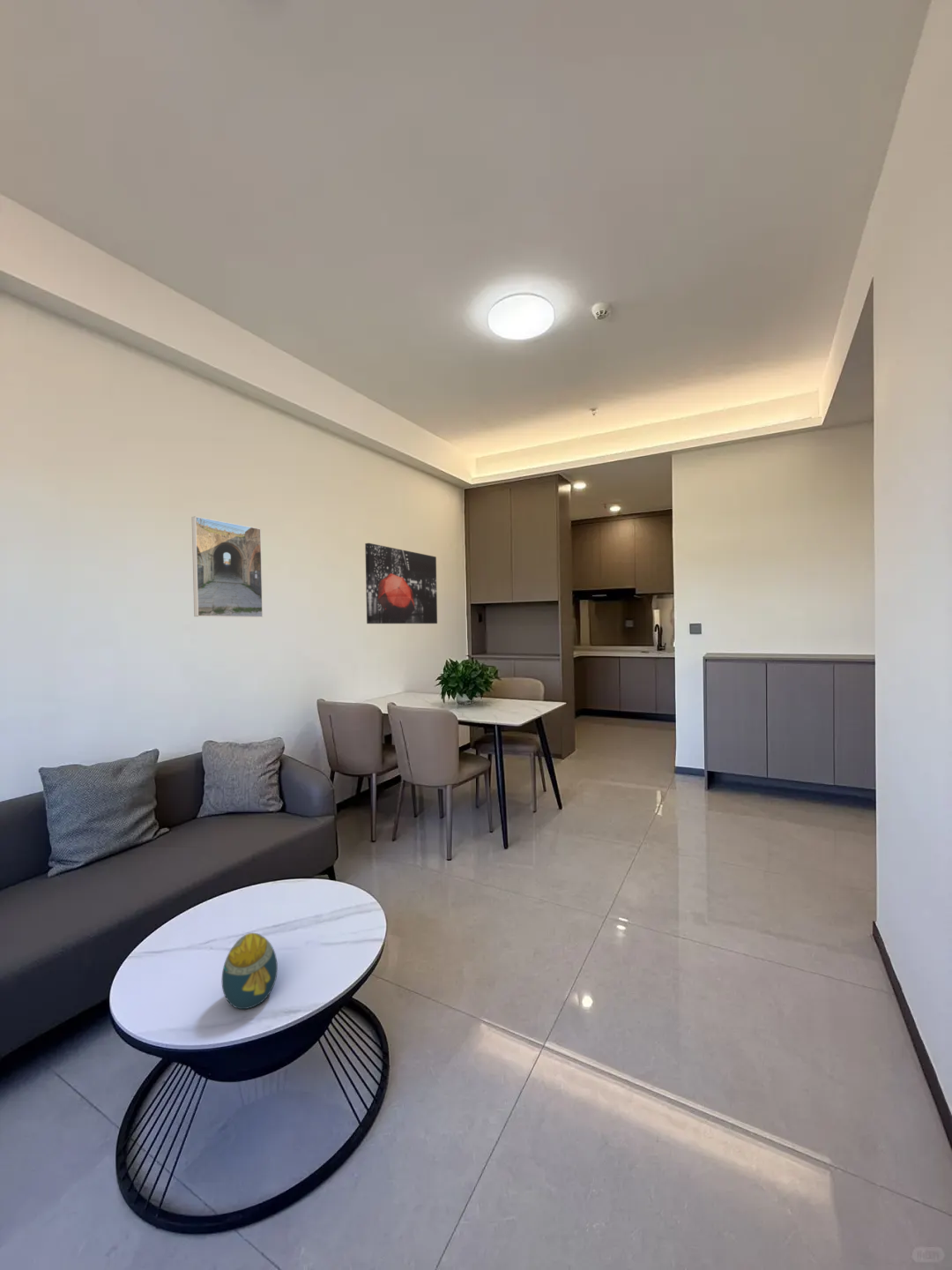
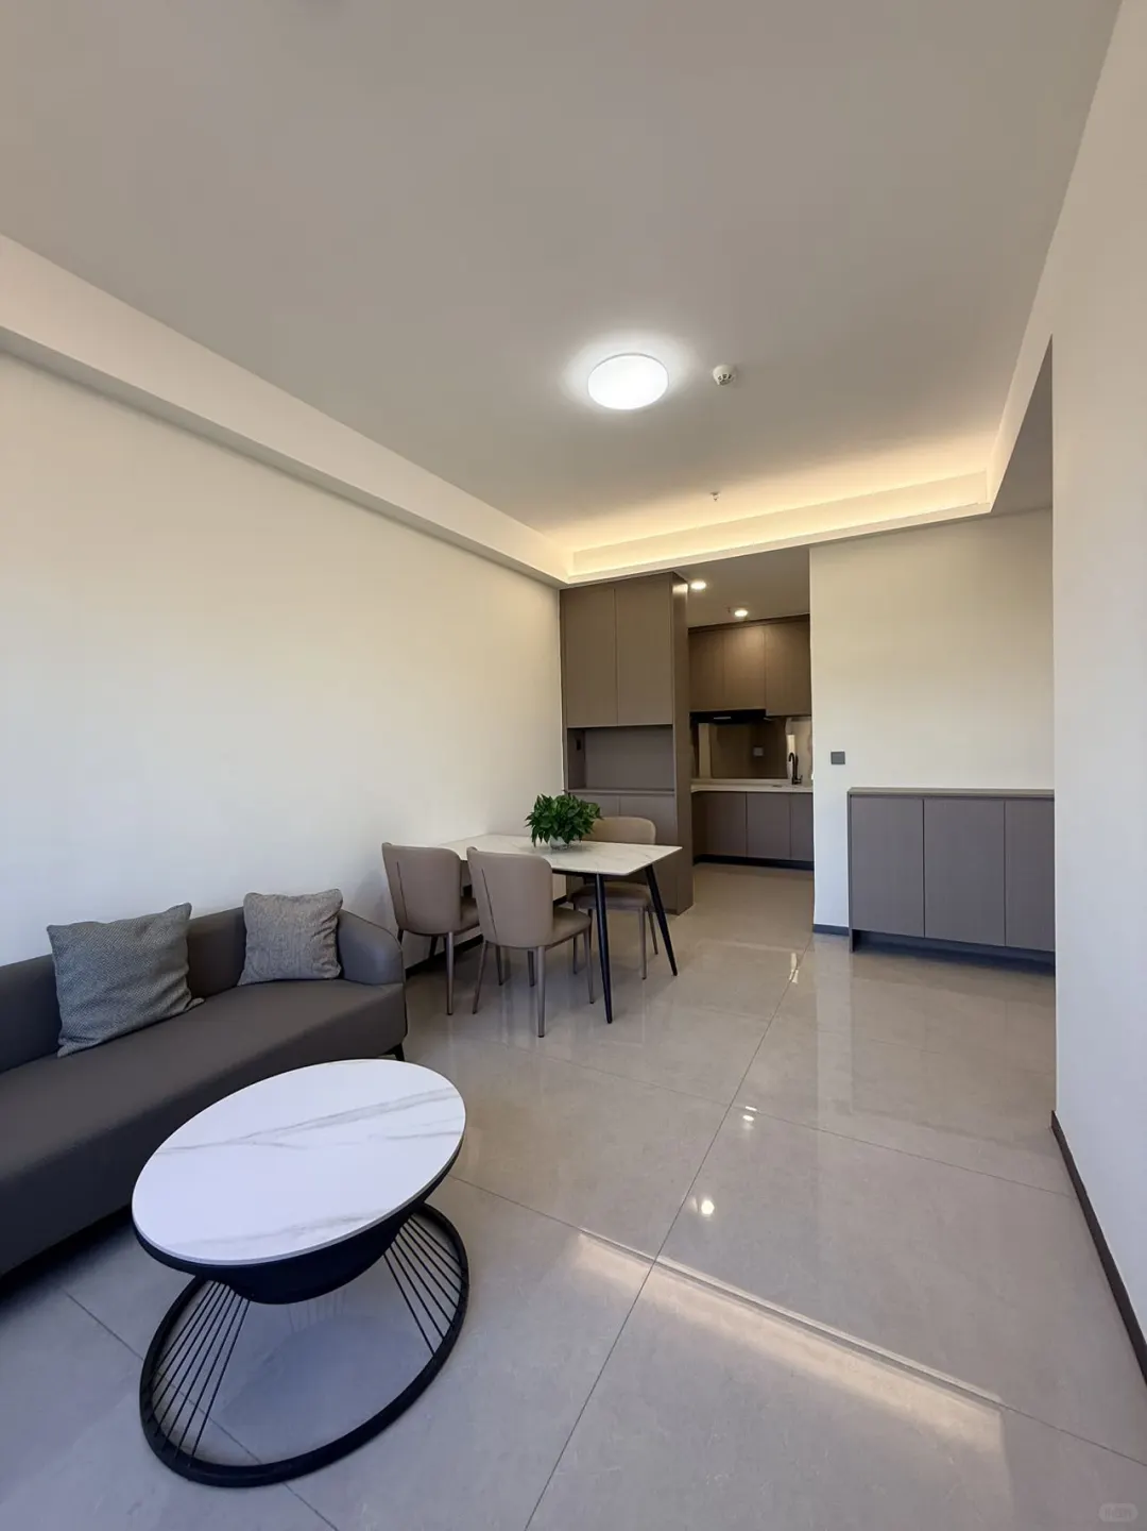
- wall art (405, 586)
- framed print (229, 570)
- decorative egg (249, 966)
